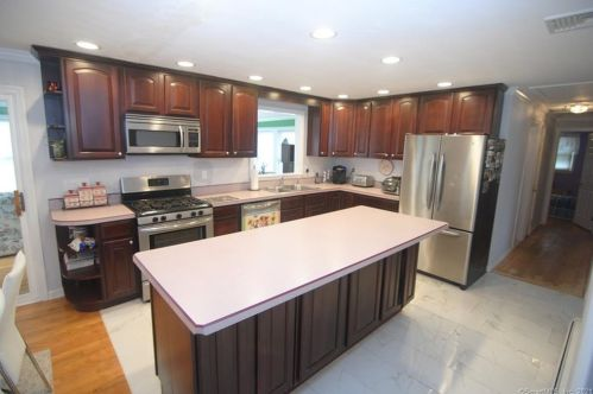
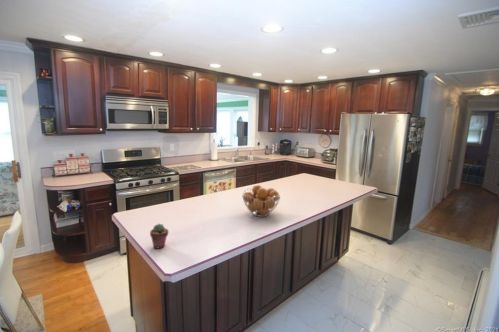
+ fruit basket (261, 200)
+ potted succulent (159, 235)
